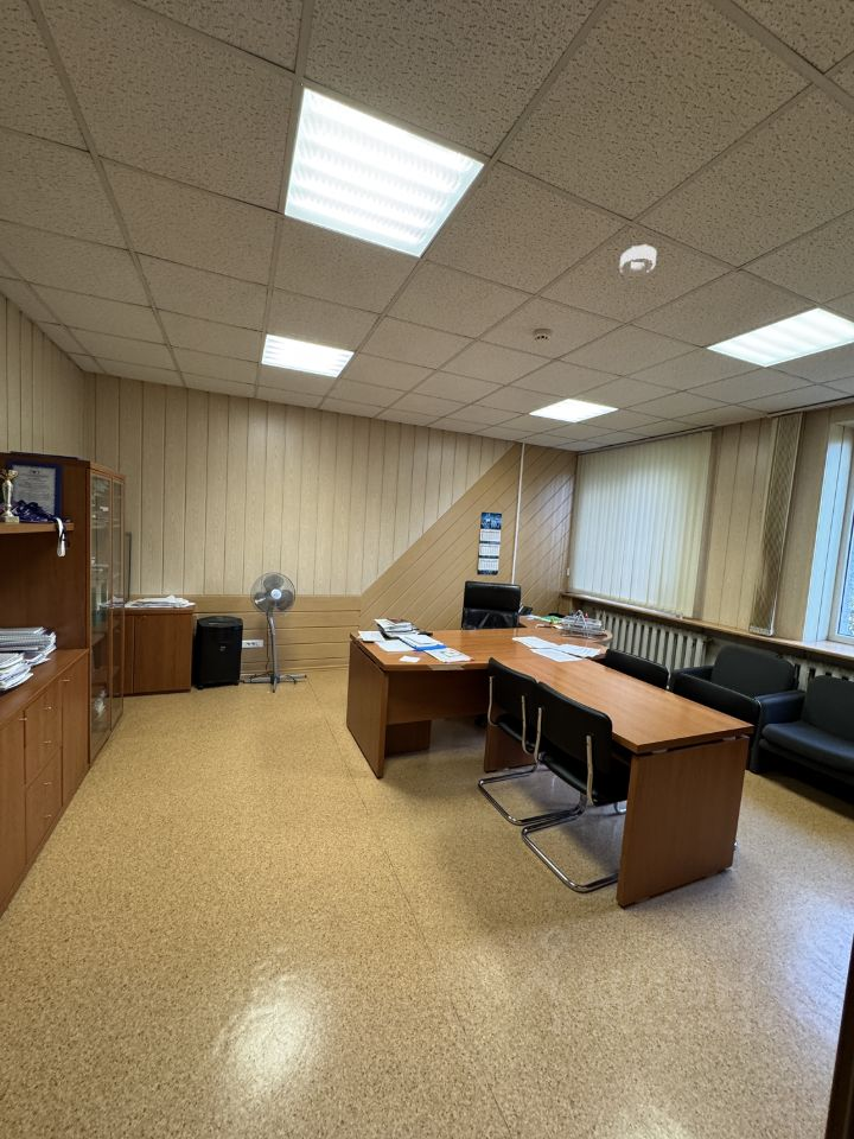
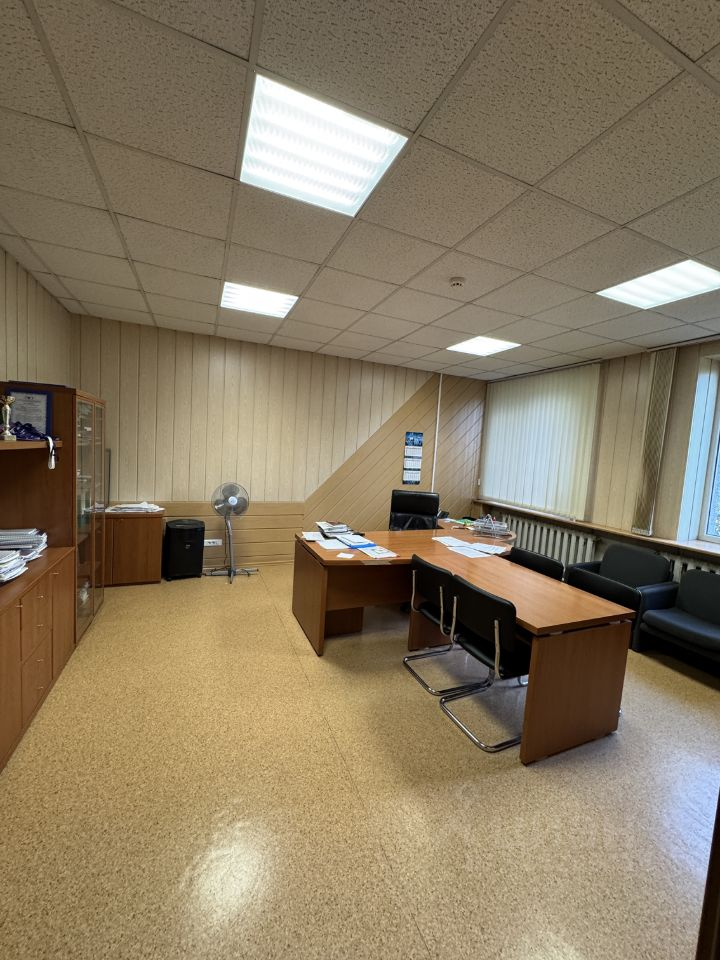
- smoke detector (637, 260)
